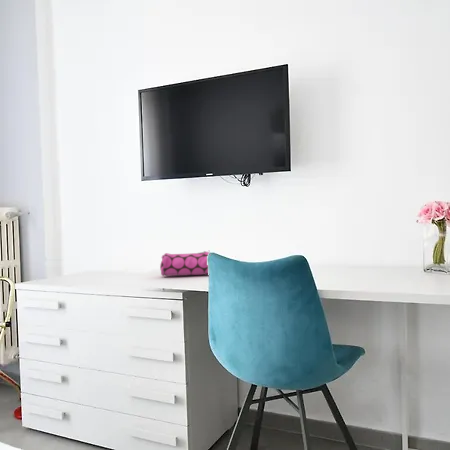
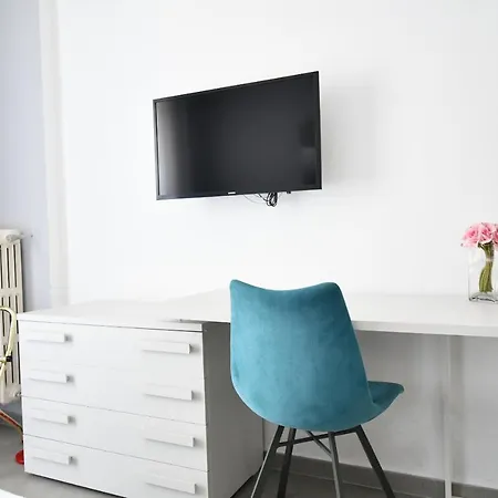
- pencil case (186, 263)
